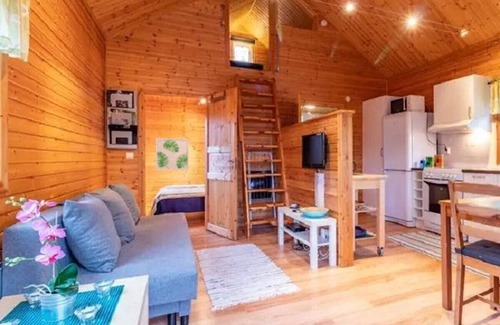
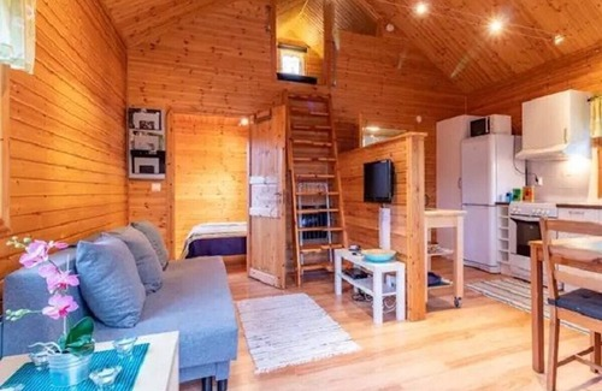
- wall art (172, 154)
